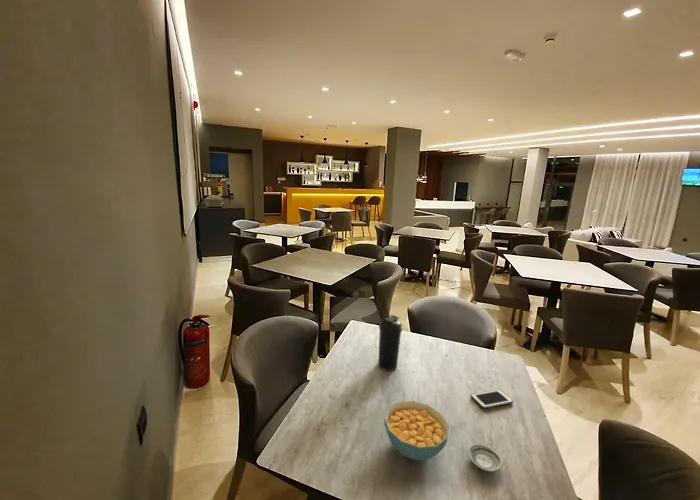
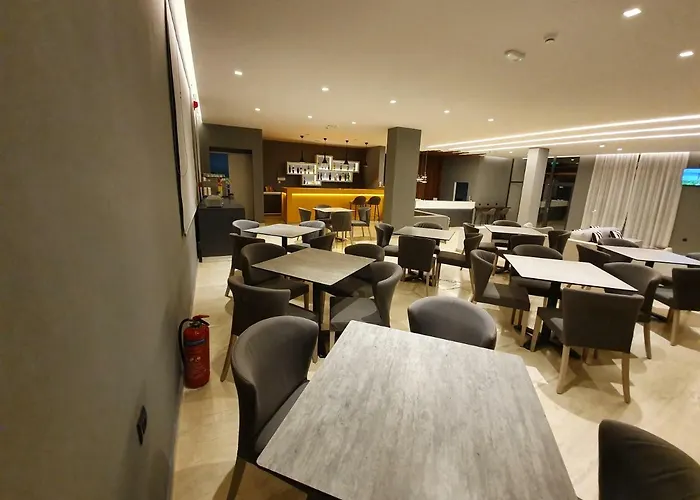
- saucer (484, 459)
- cereal bowl (414, 435)
- cell phone (491, 398)
- water bottle (389, 342)
